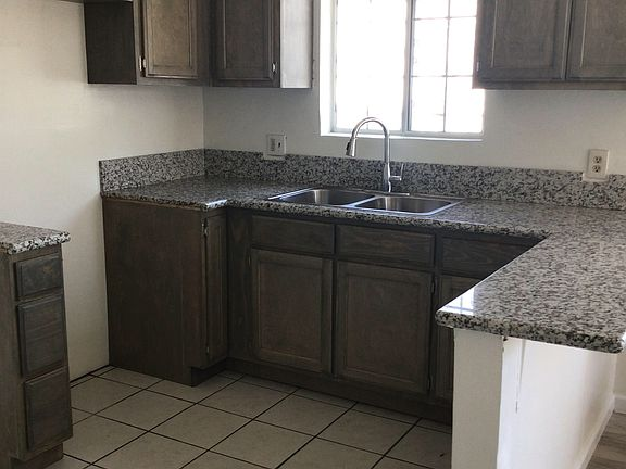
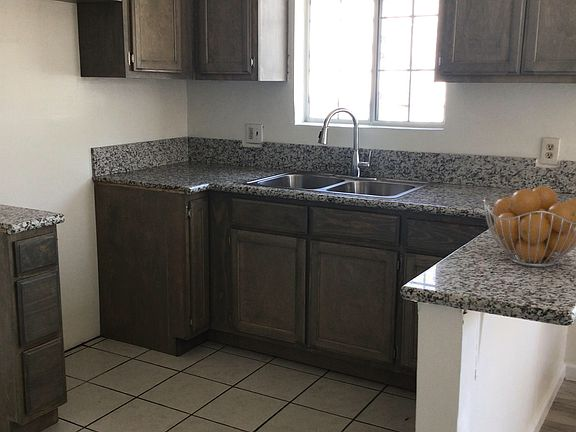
+ fruit basket (535, 225)
